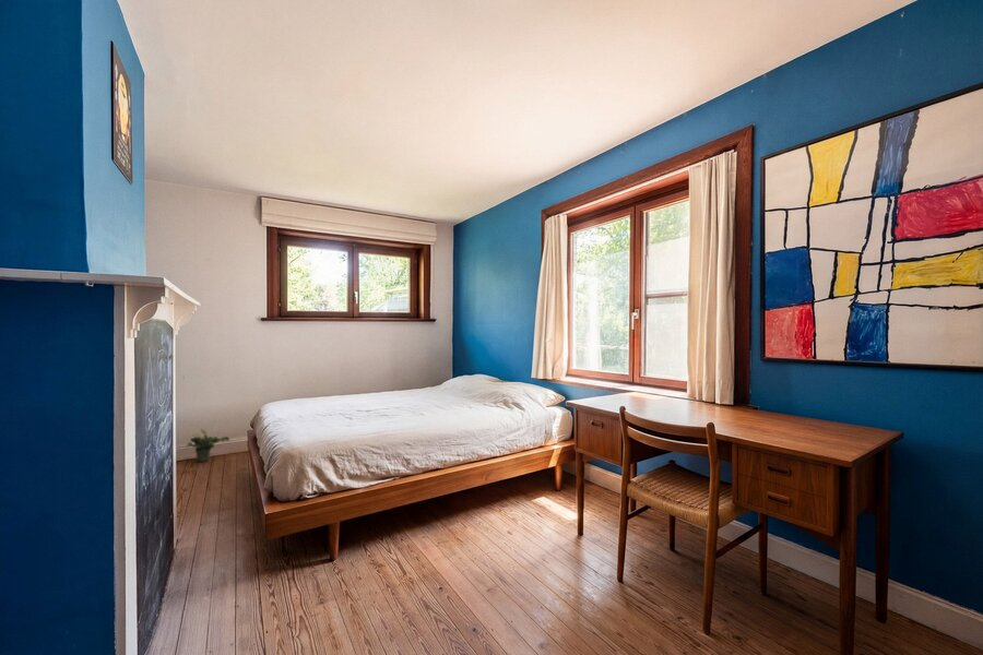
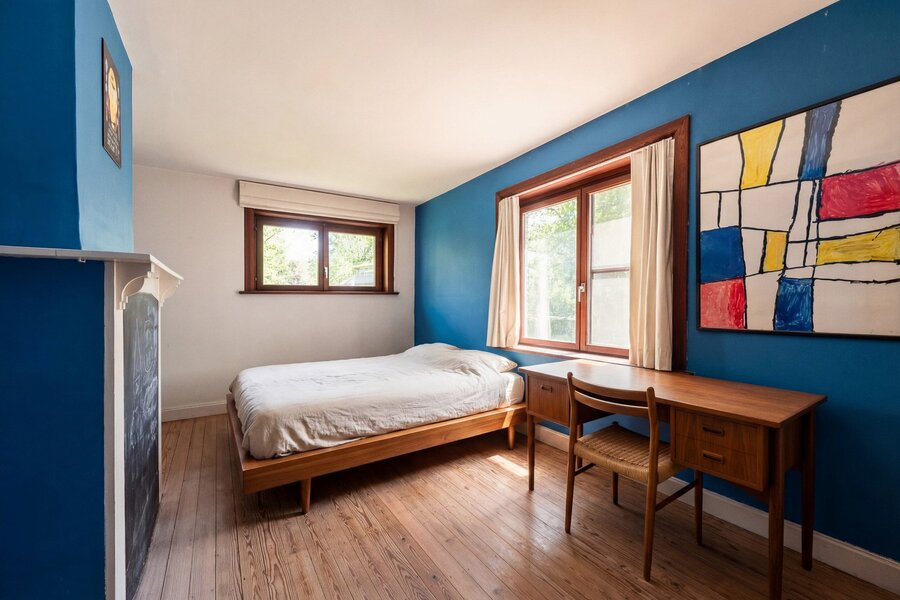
- potted plant (208, 443)
